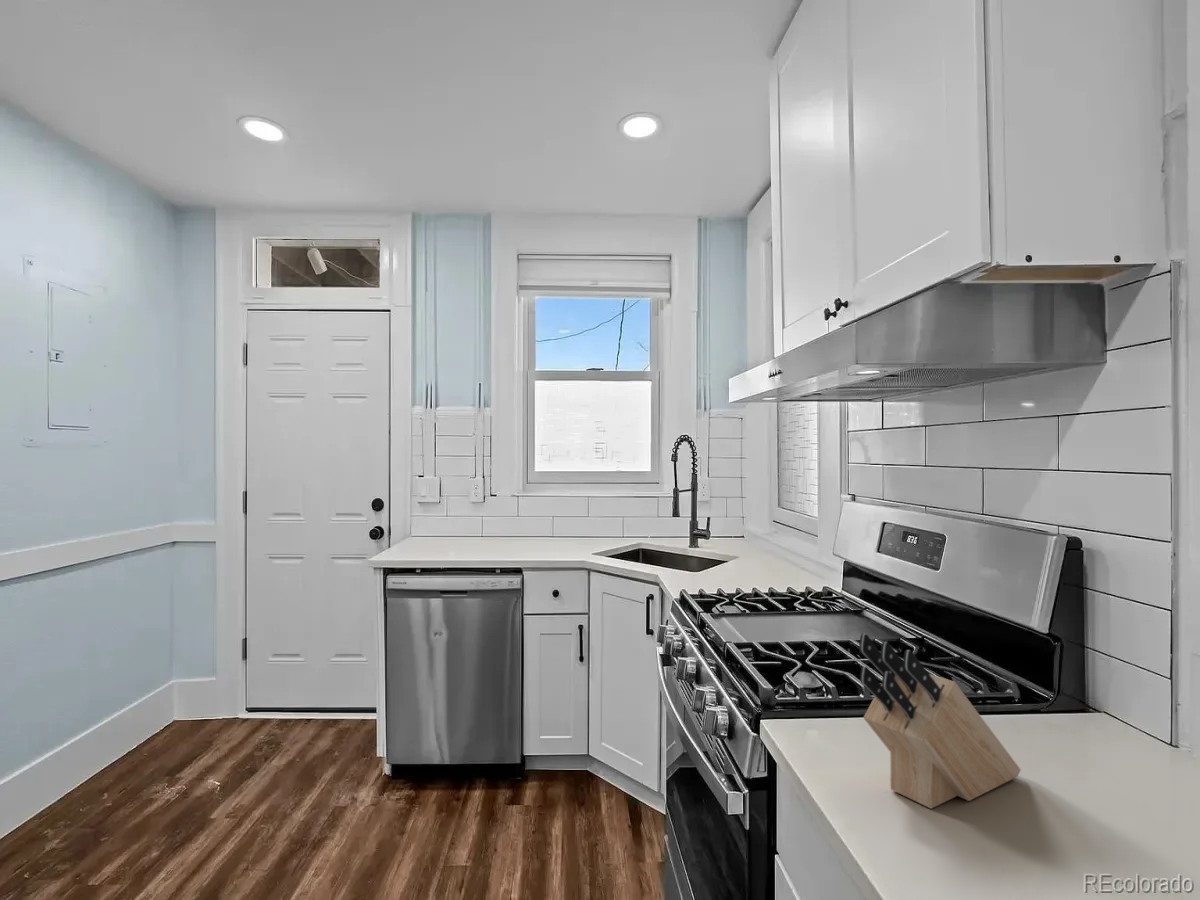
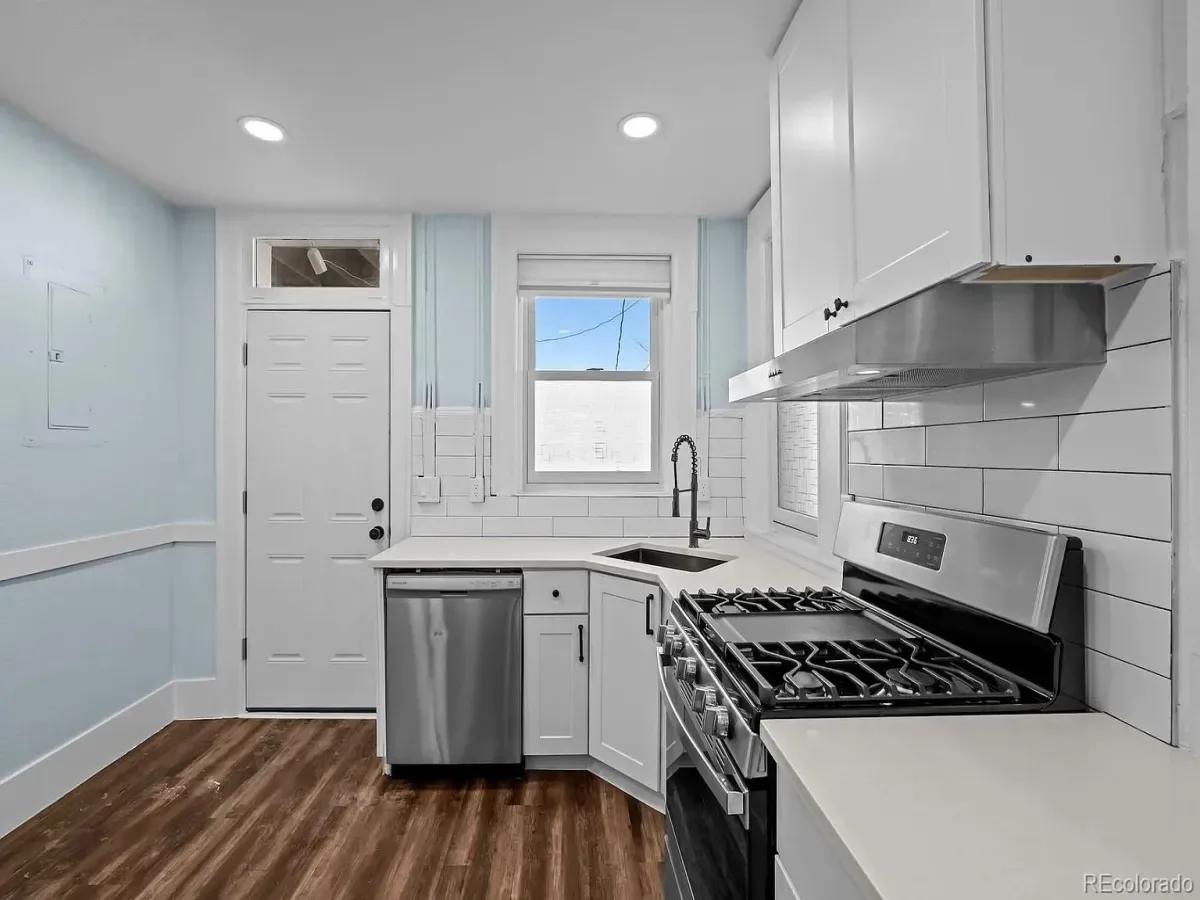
- knife block (935, 708)
